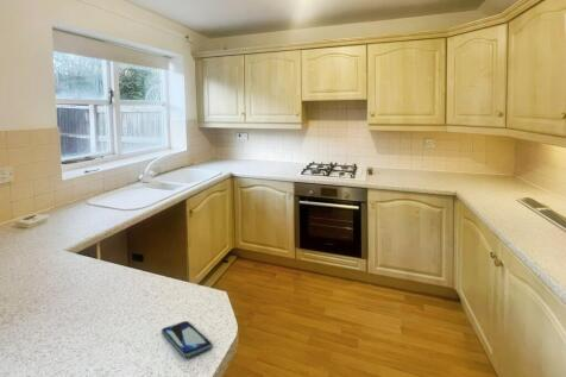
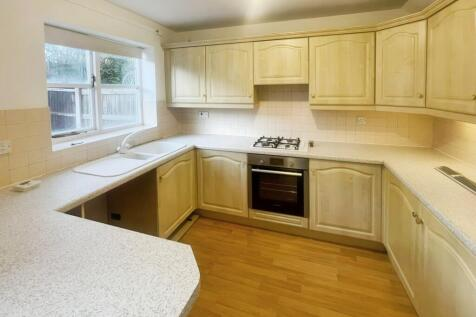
- smartphone (185, 337)
